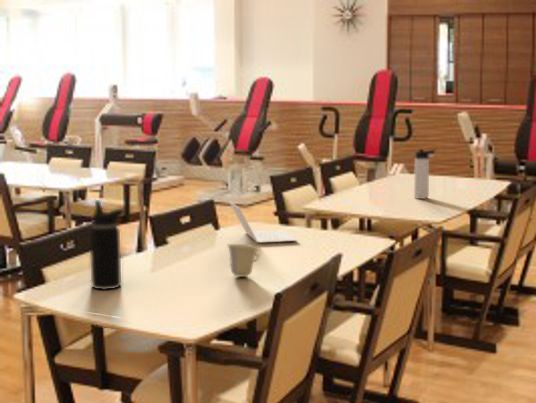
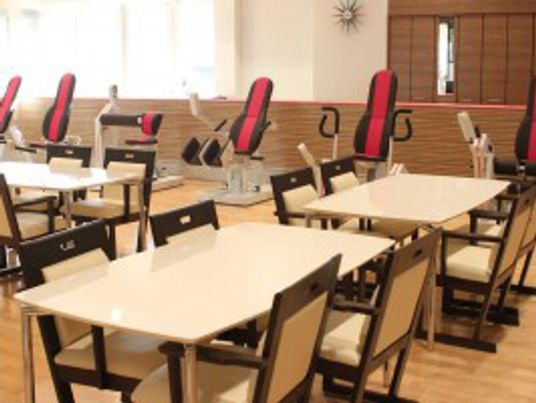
- laptop (263, 231)
- water bottle (108, 244)
- cup (243, 259)
- thermos bottle (424, 173)
